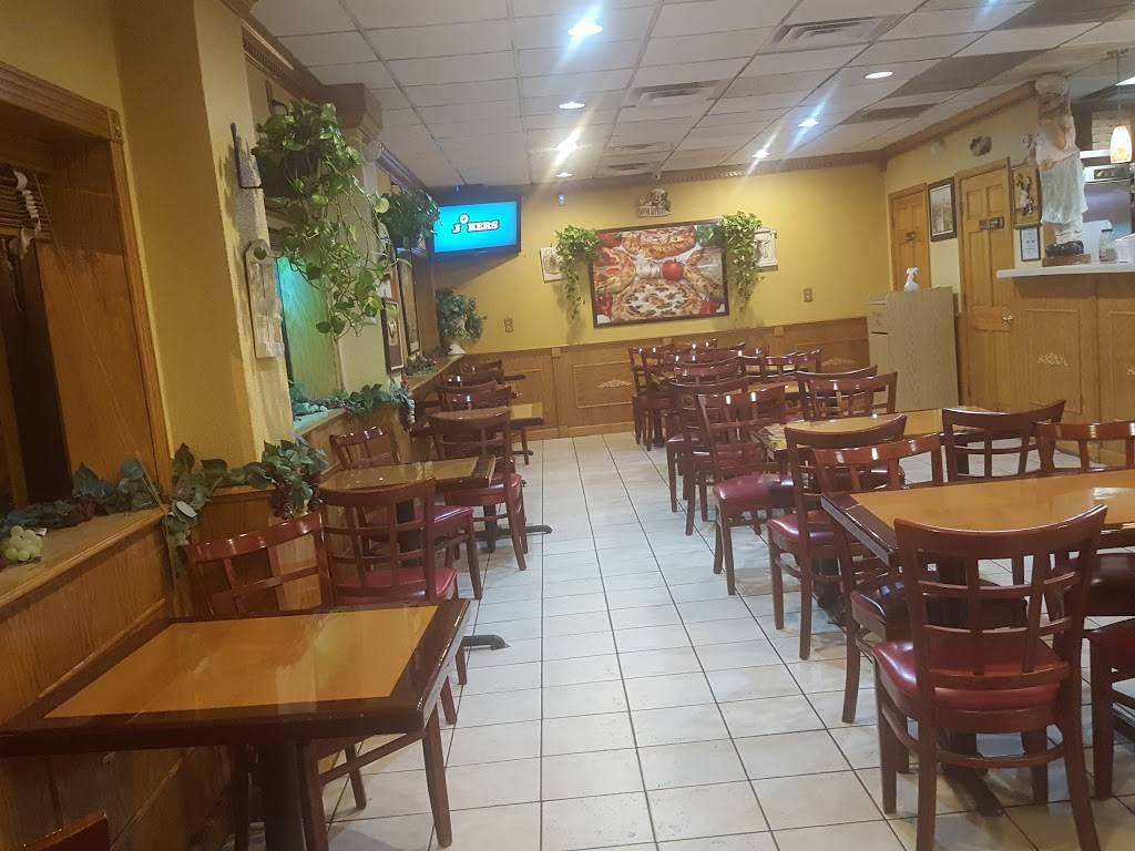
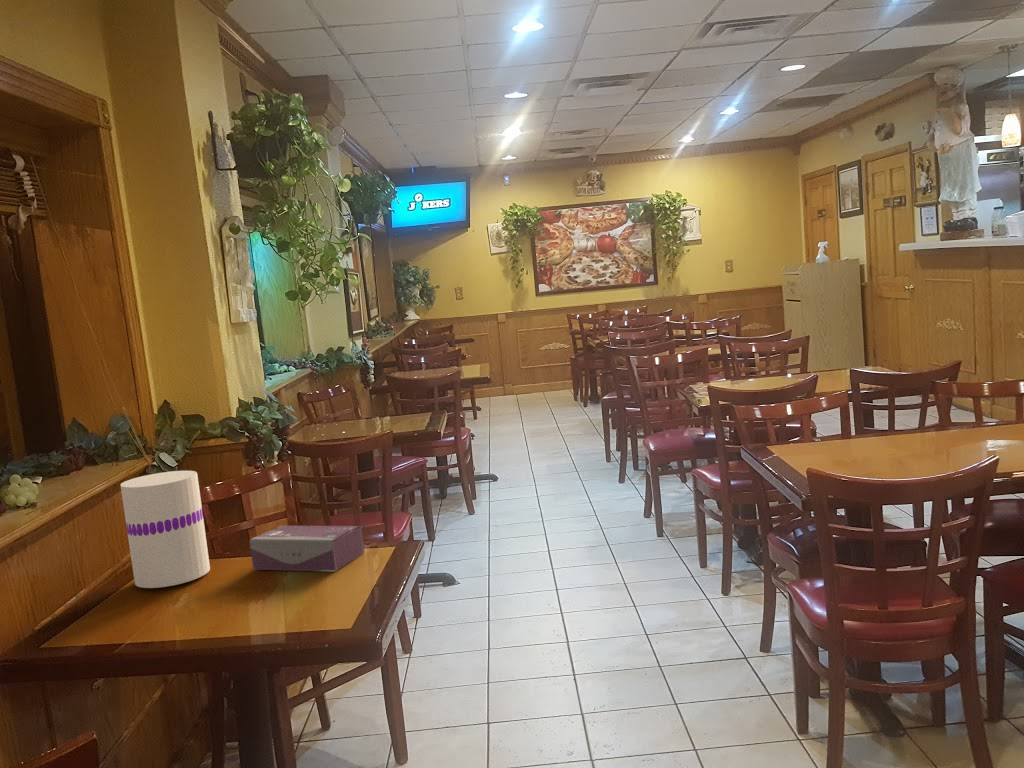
+ vase (166, 528)
+ tissue box (307, 546)
